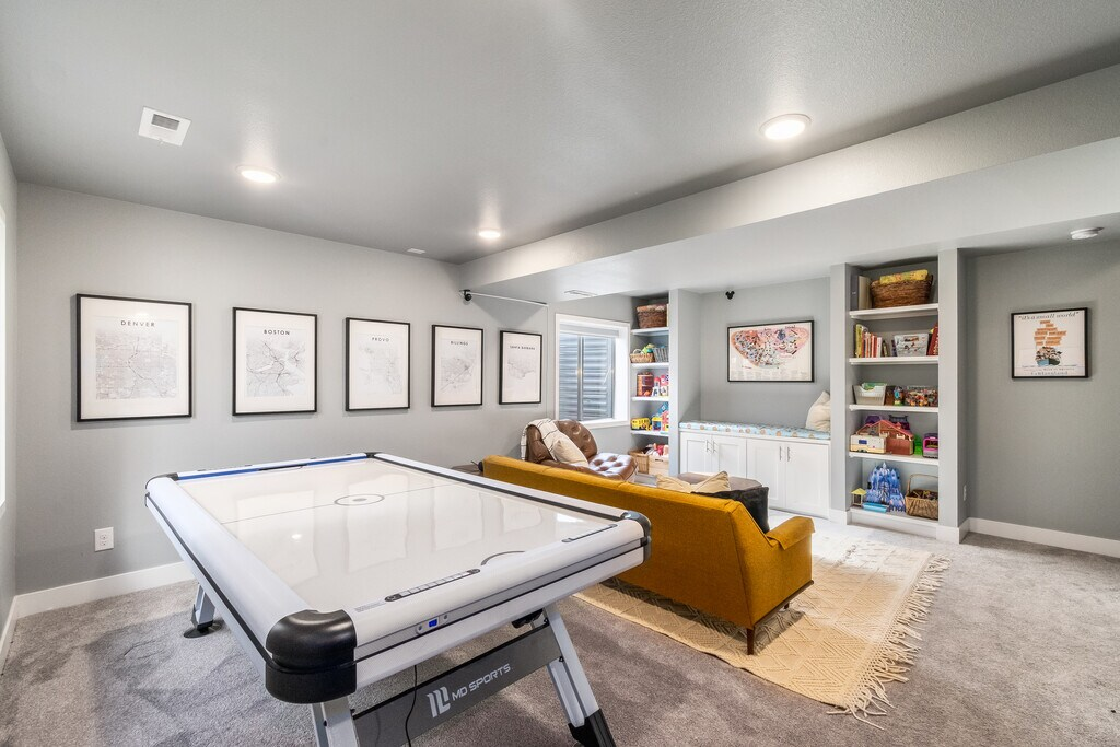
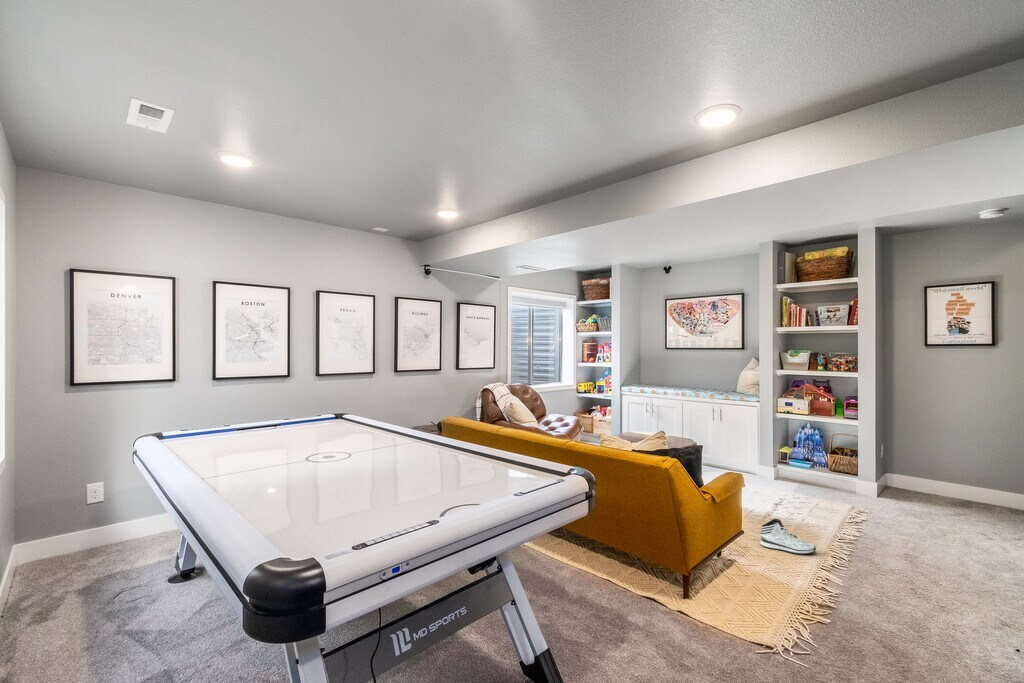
+ sneaker (787, 535)
